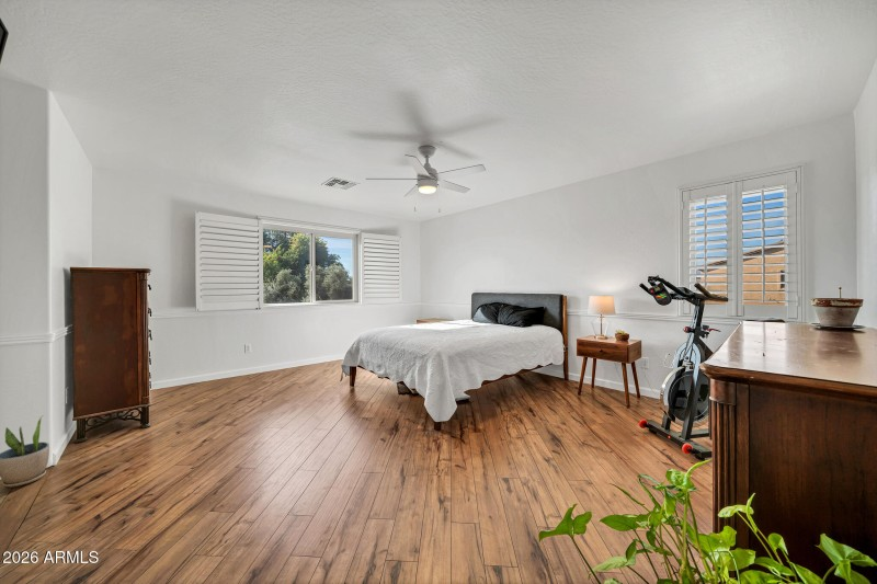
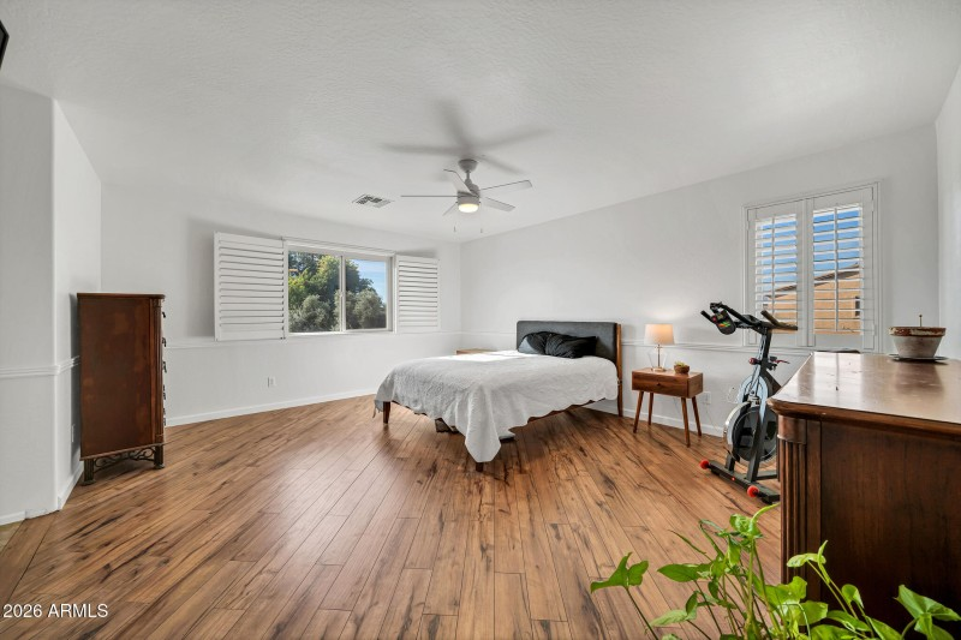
- potted plant (23, 448)
